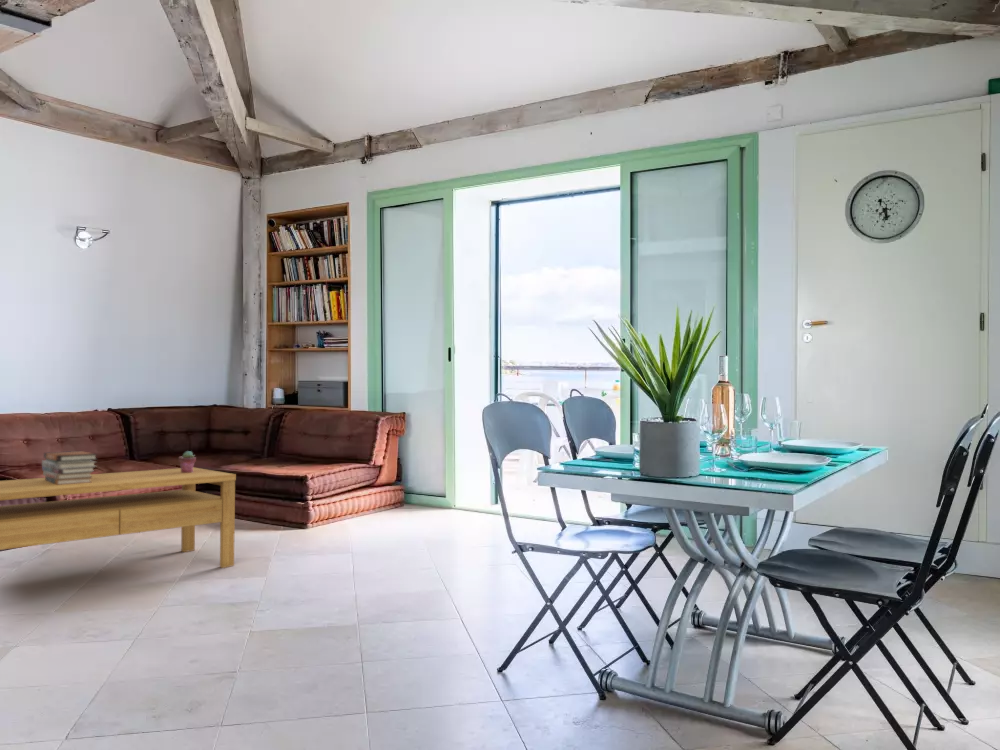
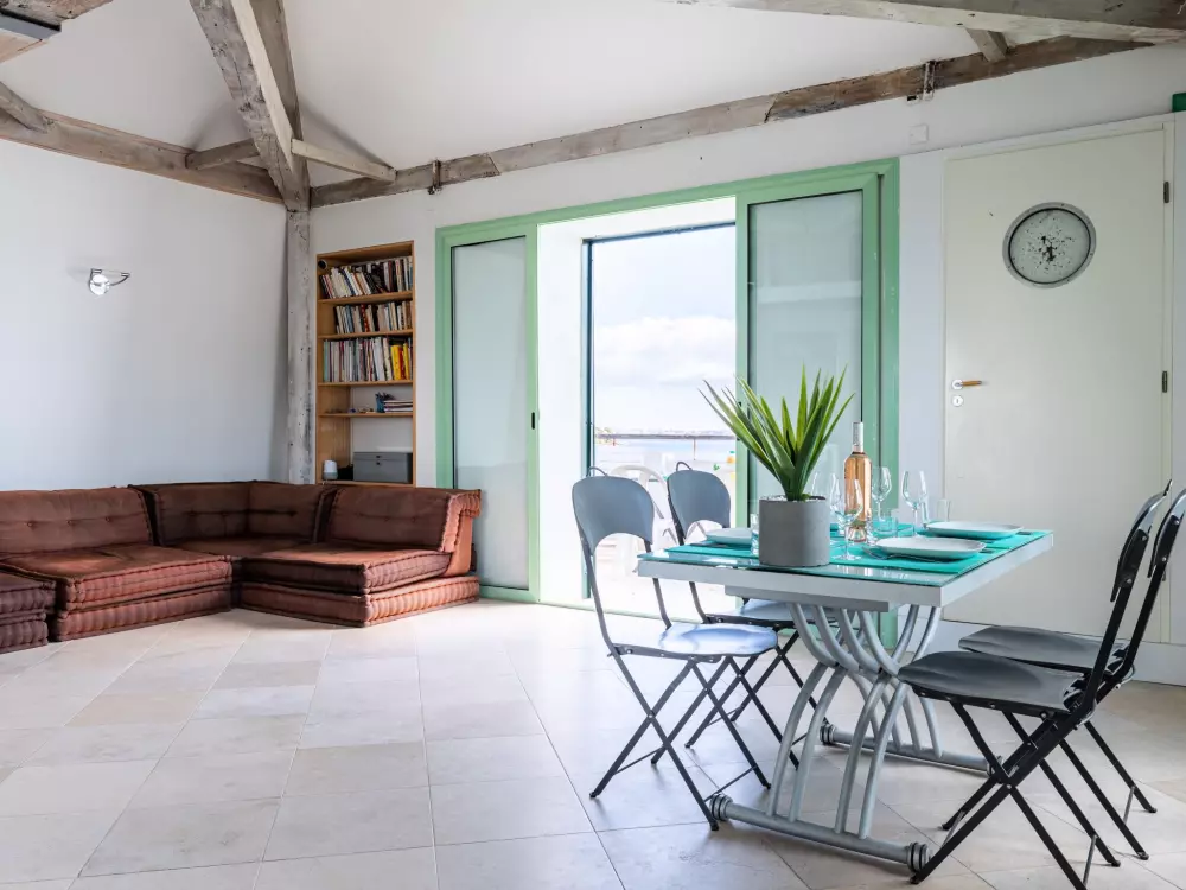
- potted succulent (187, 461)
- book stack (69, 466)
- coffee table (101, 527)
